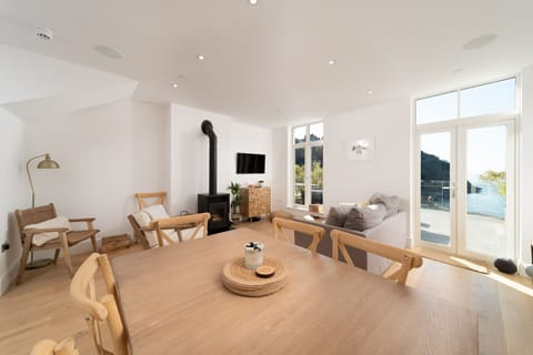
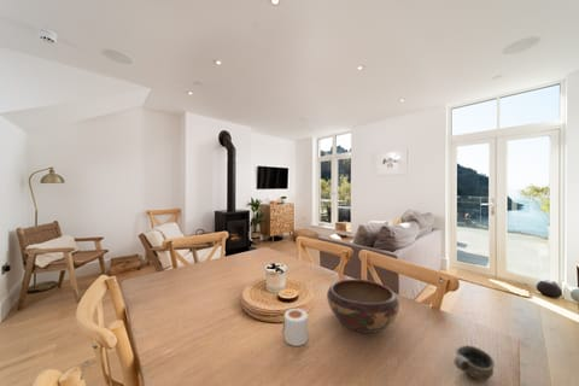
+ mug (296, 323)
+ decorative bowl (361, 304)
+ cup (470, 363)
